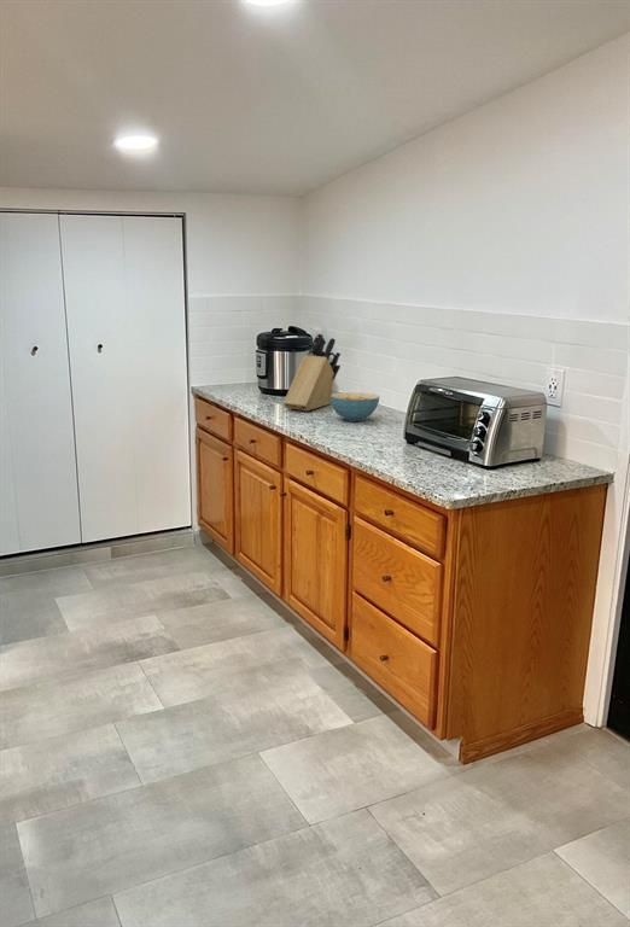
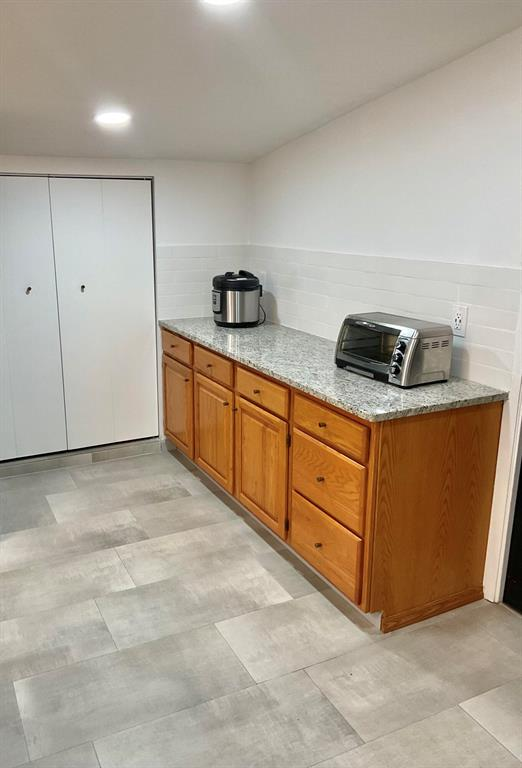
- knife block (313, 371)
- cereal bowl (354, 408)
